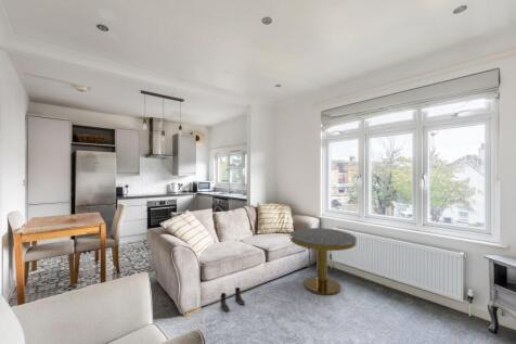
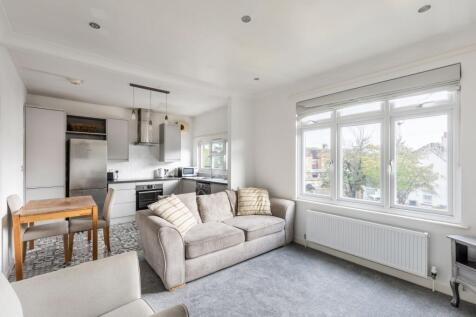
- boots (235, 298)
- side table (322, 260)
